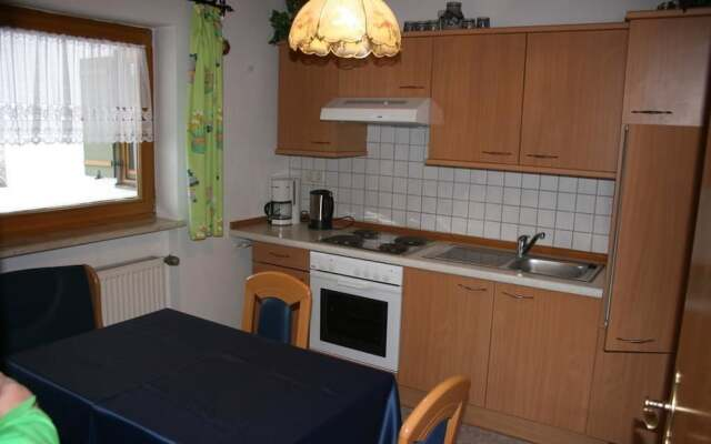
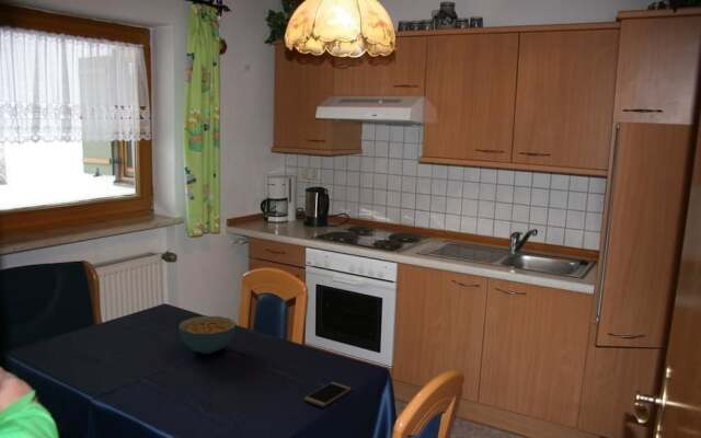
+ smartphone (327, 393)
+ cereal bowl (207, 337)
